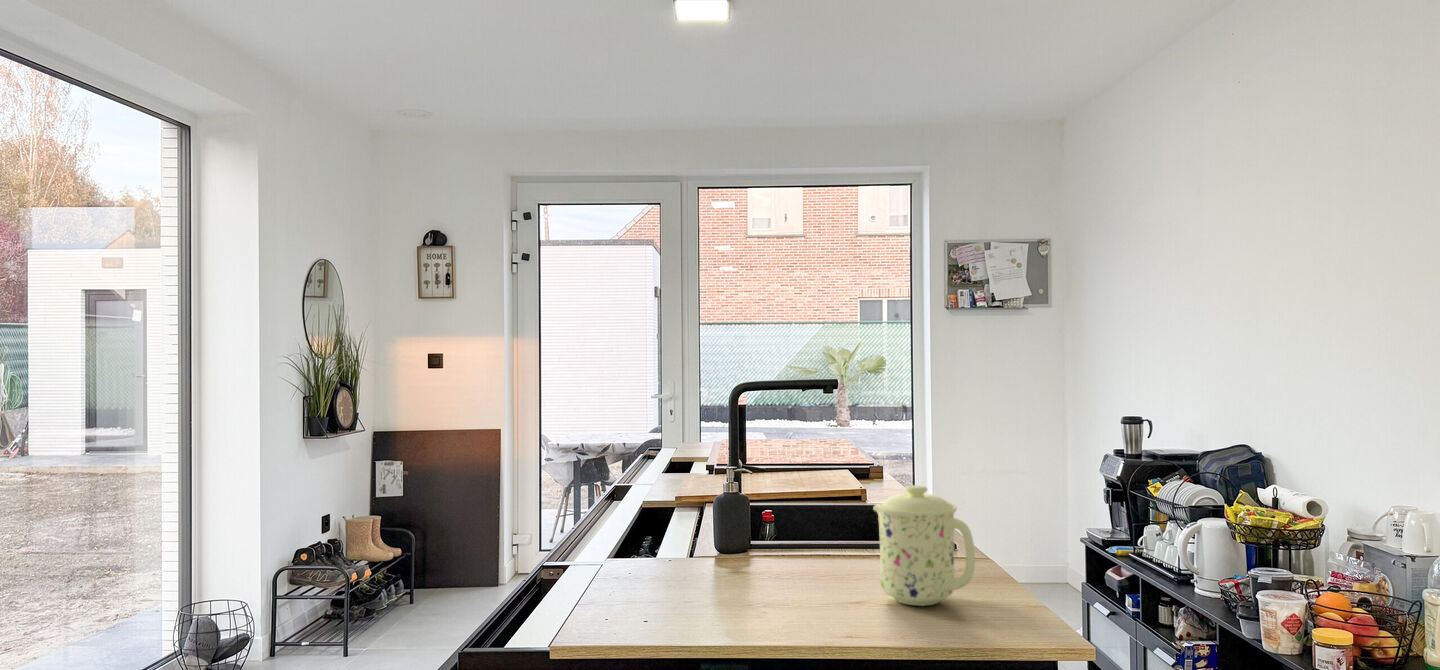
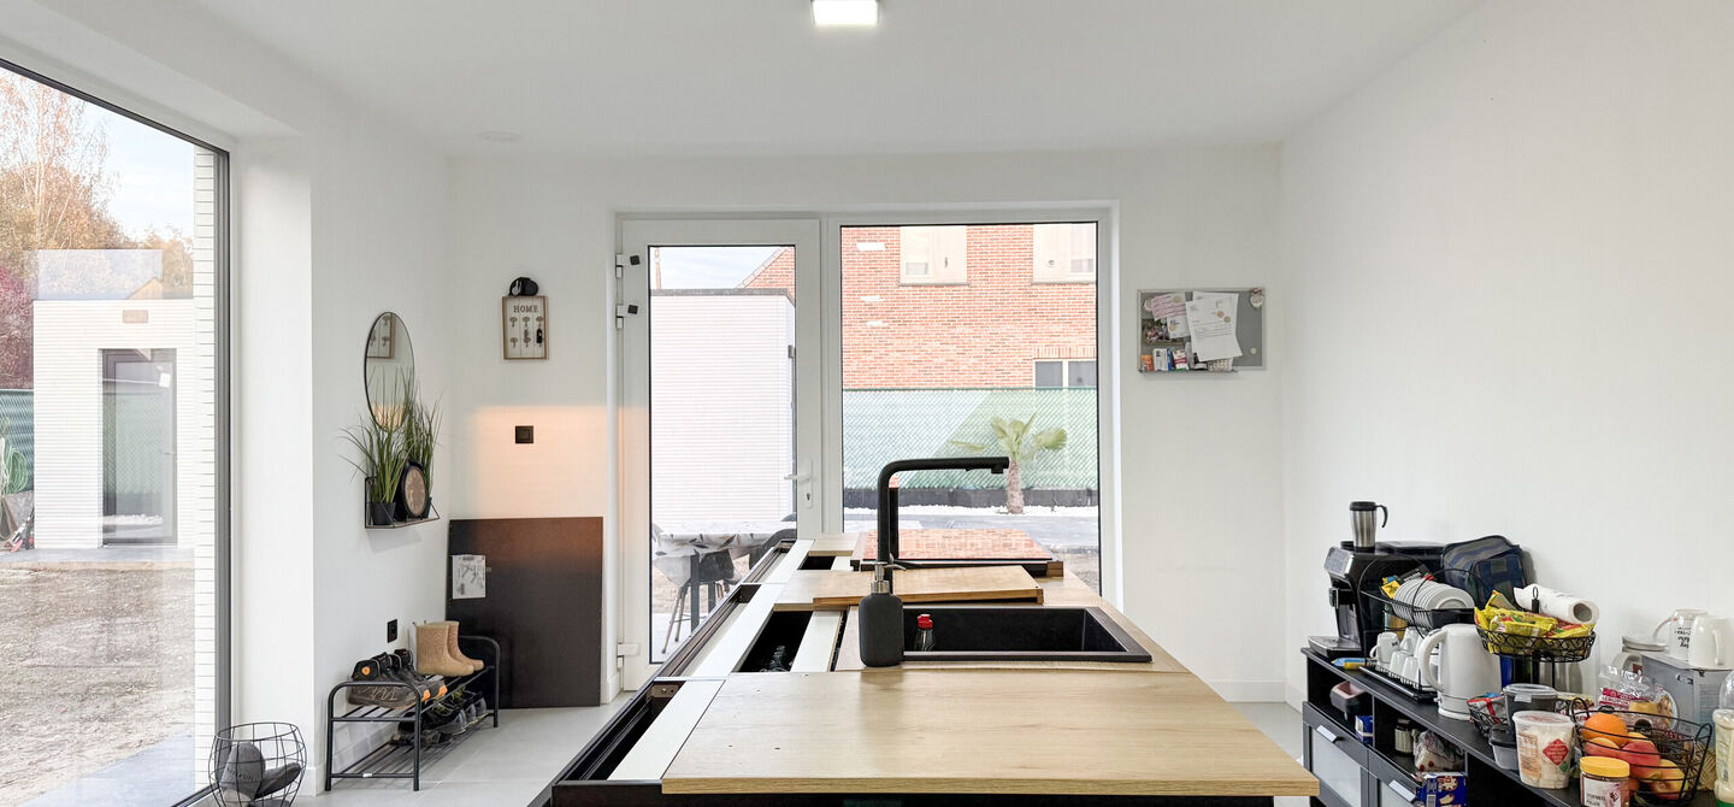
- mug (922, 544)
